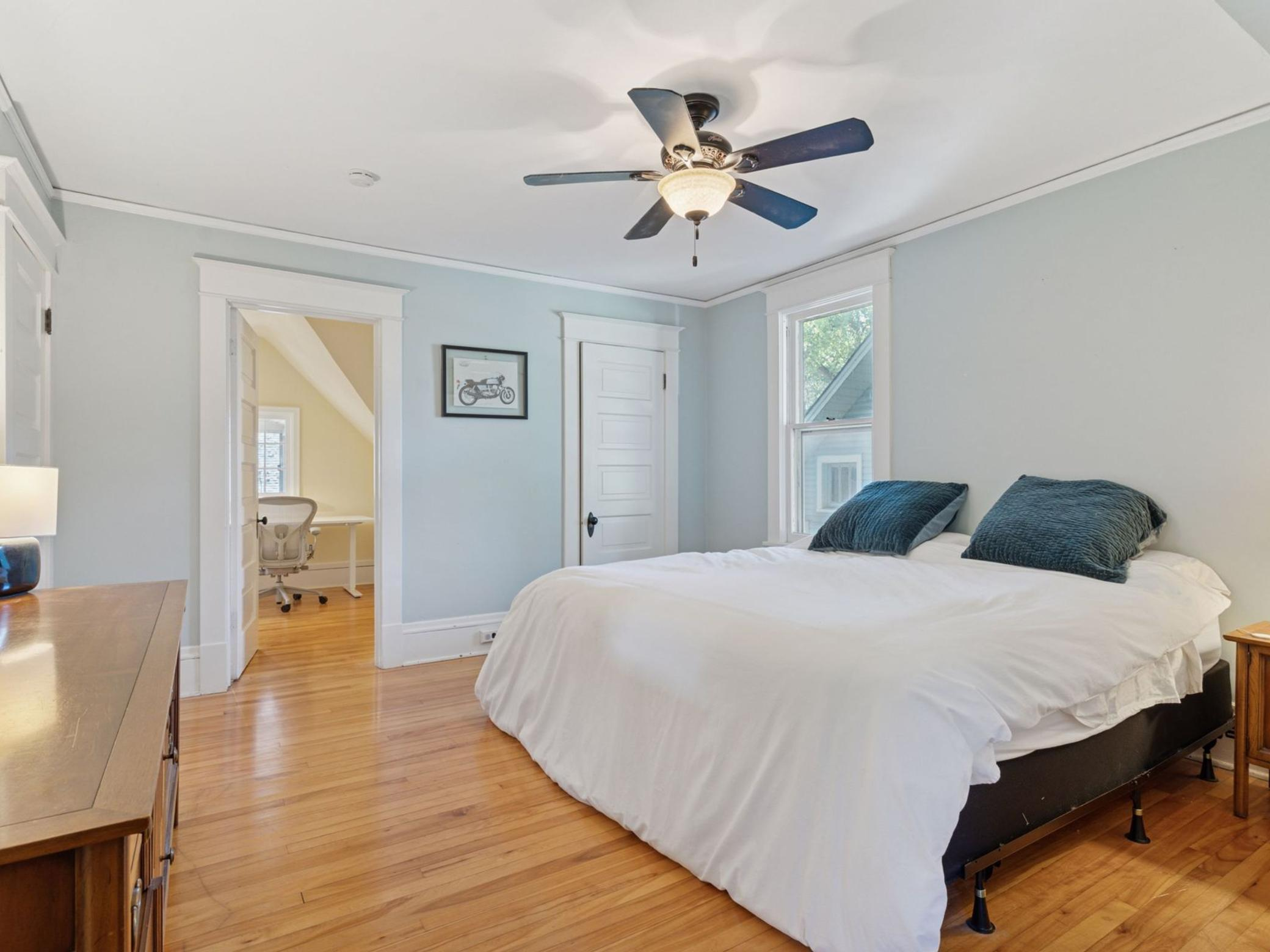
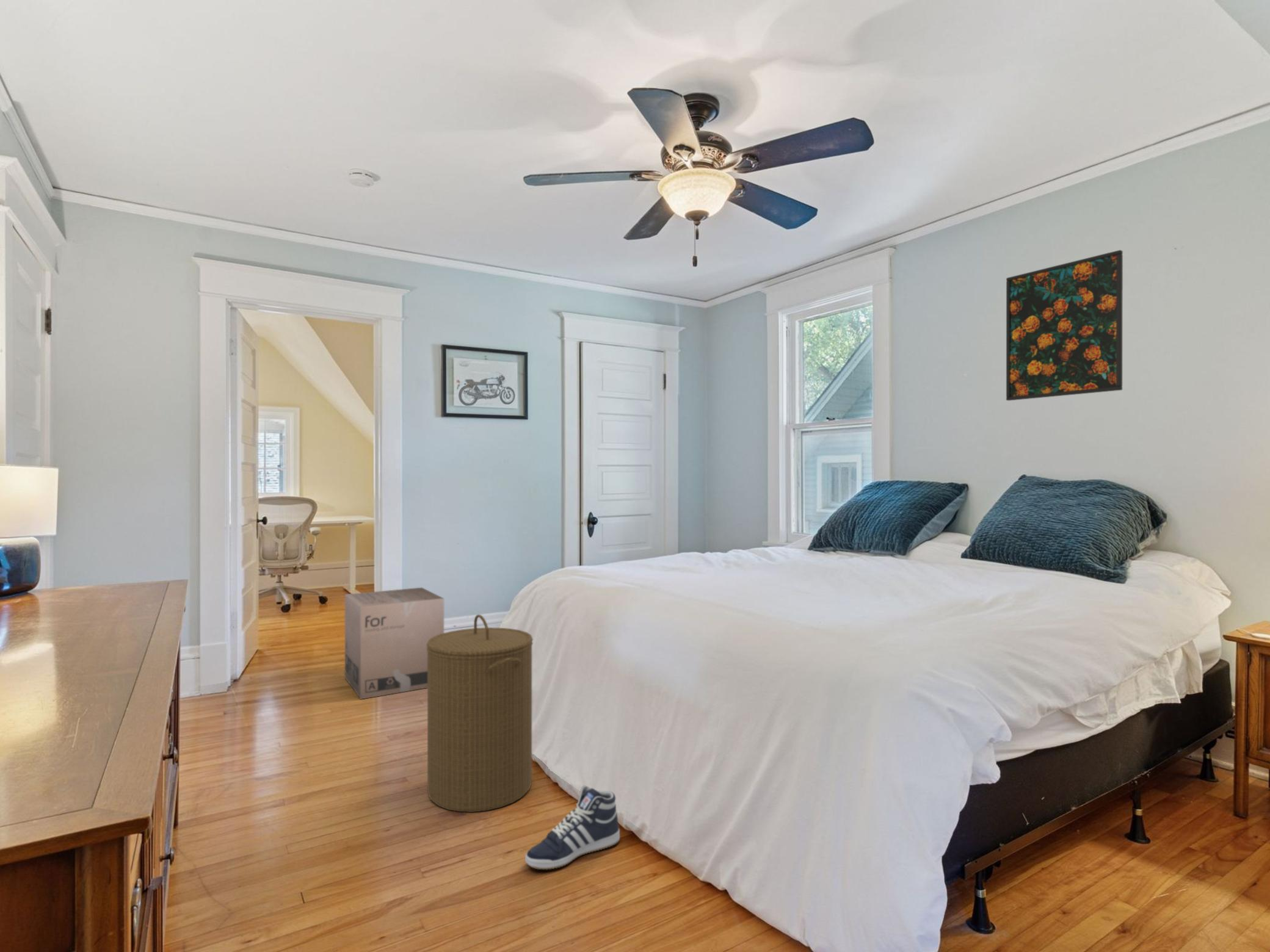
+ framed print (1061, 330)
+ laundry hamper (481, 701)
+ cardboard box (393, 639)
+ sneaker (573, 824)
